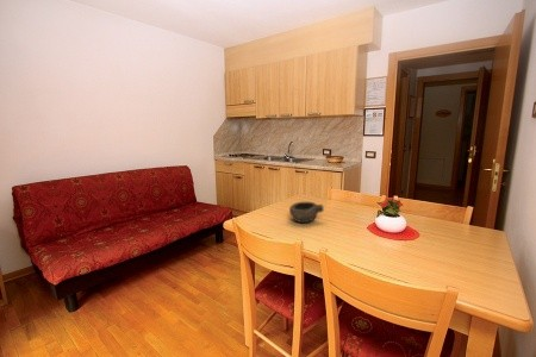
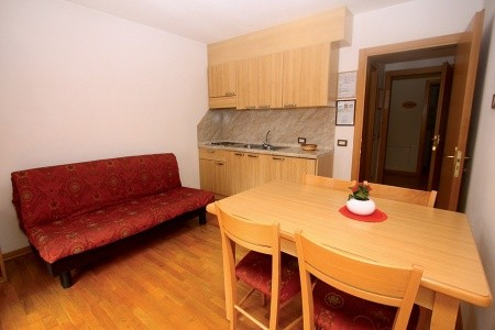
- bowl (305, 213)
